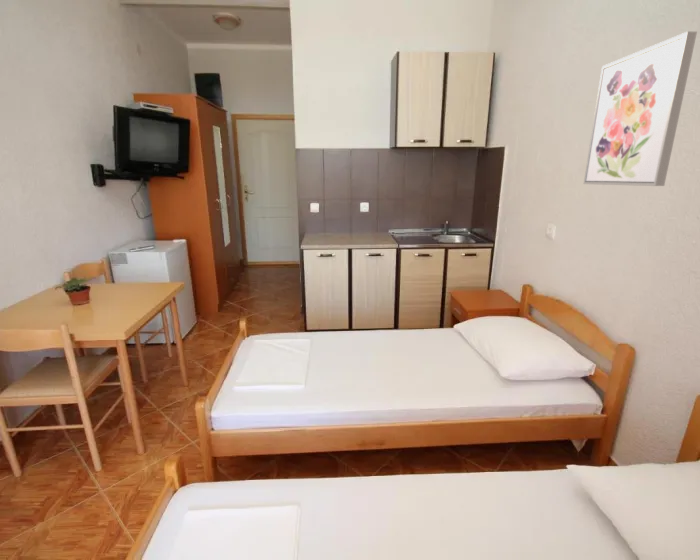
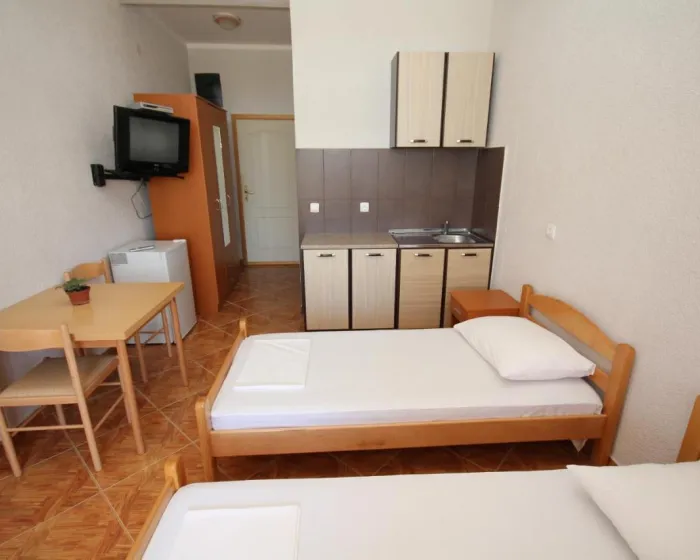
- wall art (630, 120)
